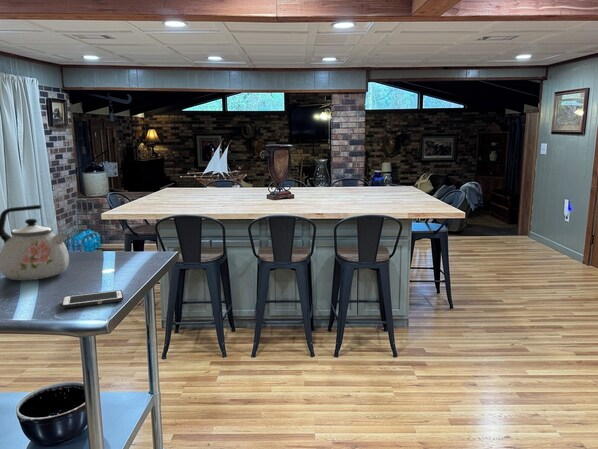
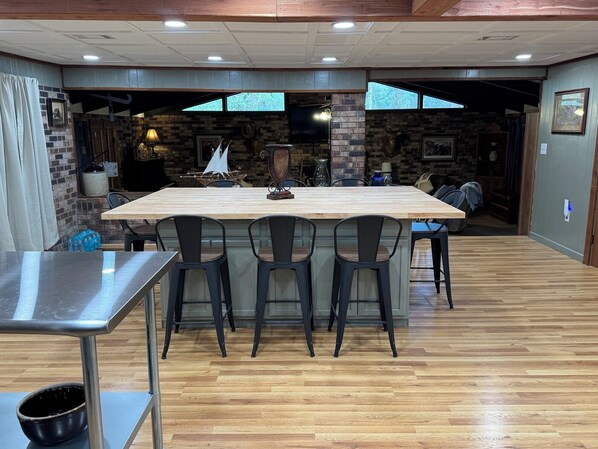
- kettle (33, 240)
- cell phone (93, 298)
